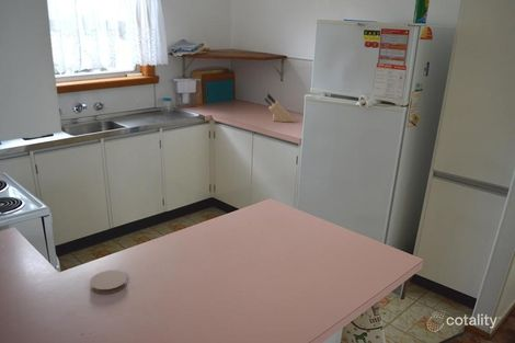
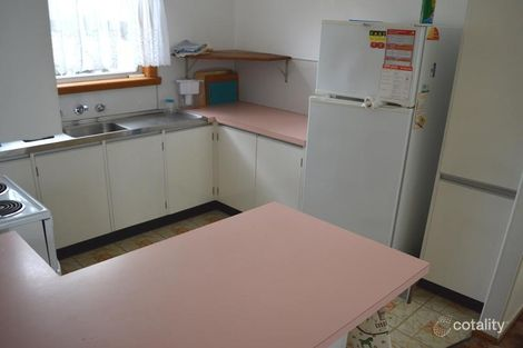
- knife block (281, 107)
- coaster (108, 282)
